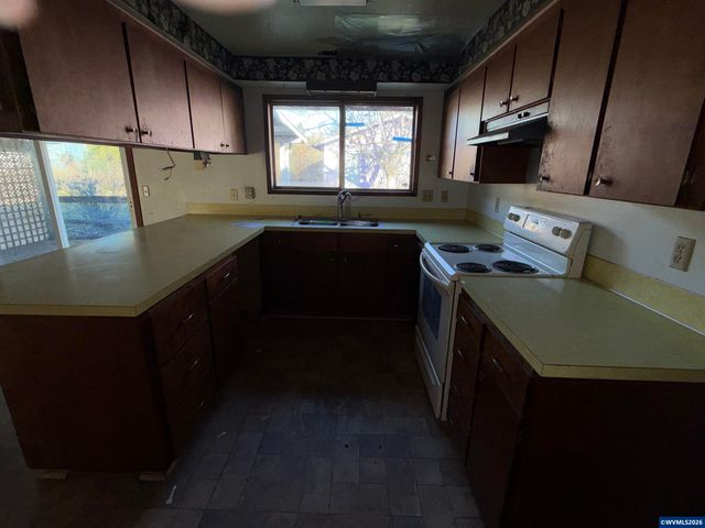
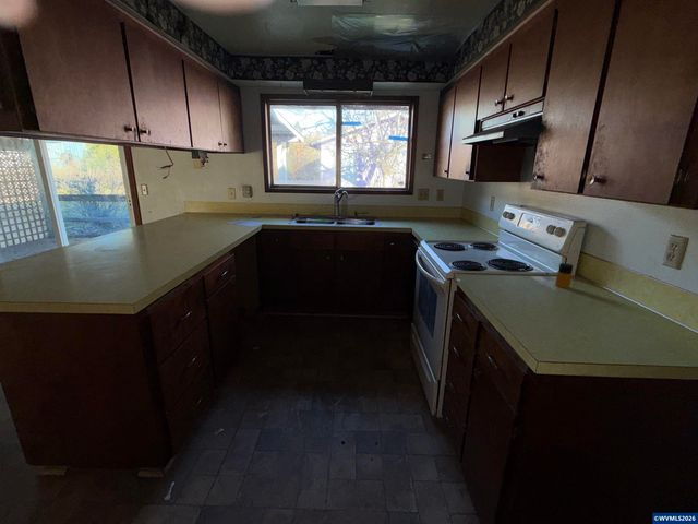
+ bottle (564, 275)
